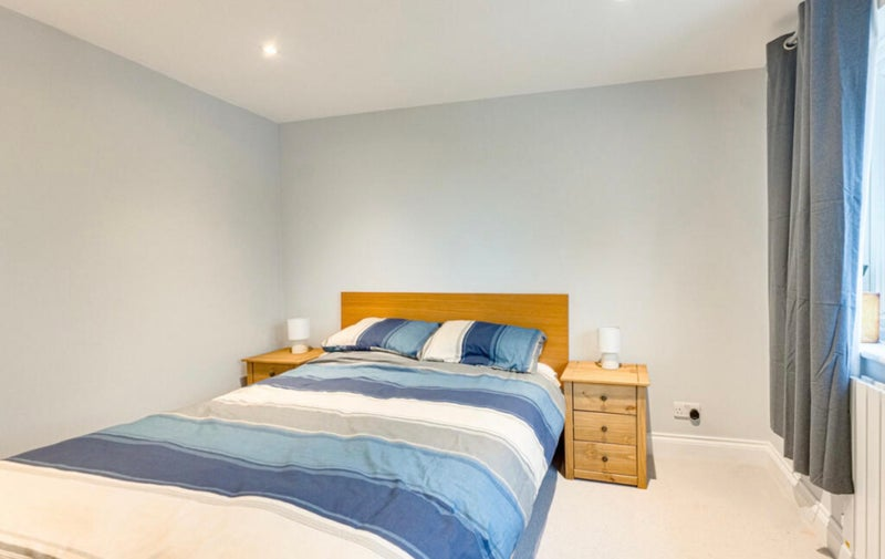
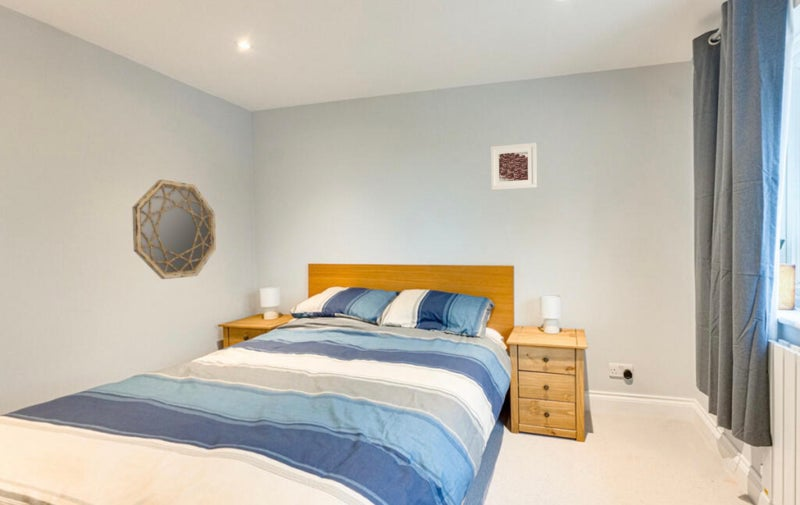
+ home mirror (178, 230)
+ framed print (513, 166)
